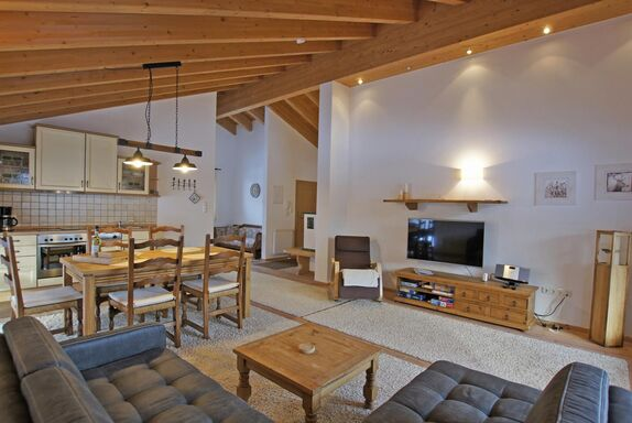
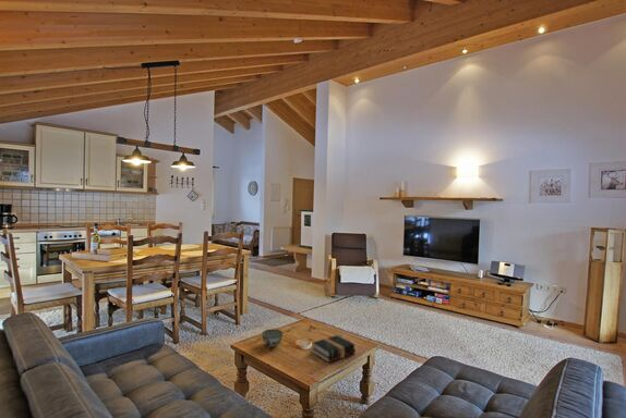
+ hardback book (333, 347)
+ bowl (272, 339)
